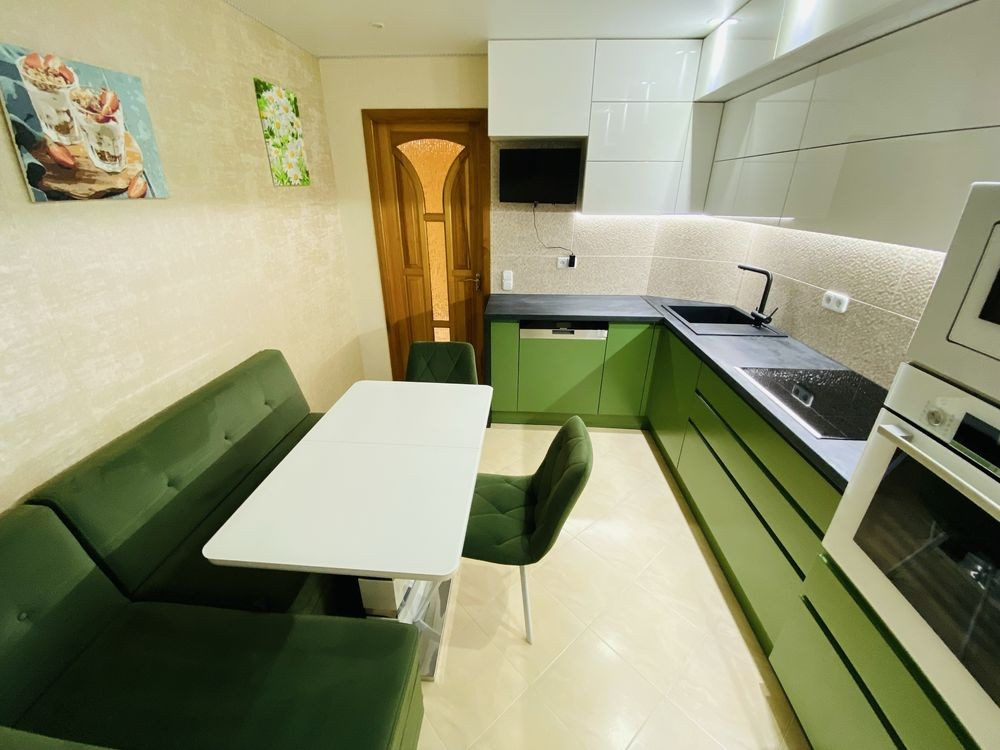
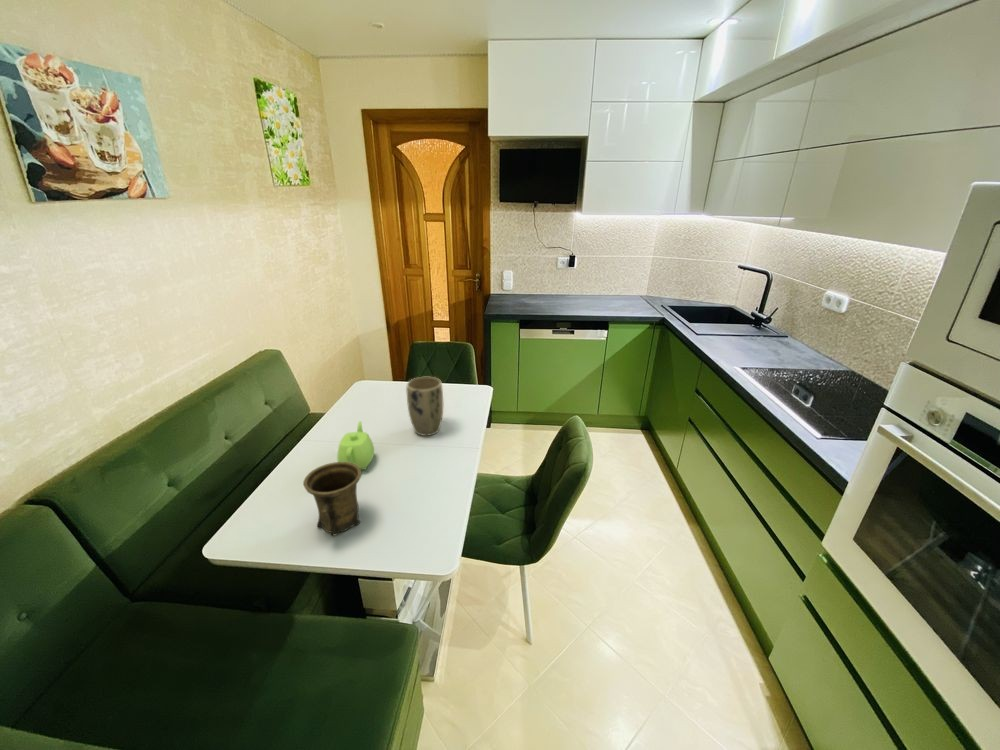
+ mug (337, 499)
+ plant pot (425, 407)
+ teapot (356, 447)
